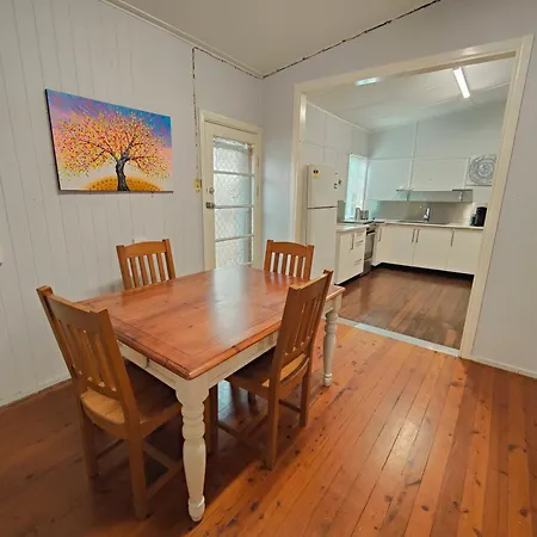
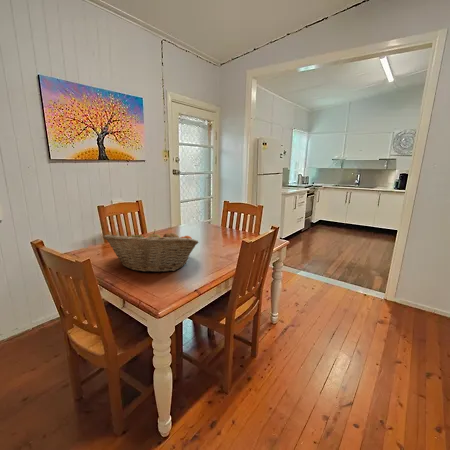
+ fruit basket (152, 246)
